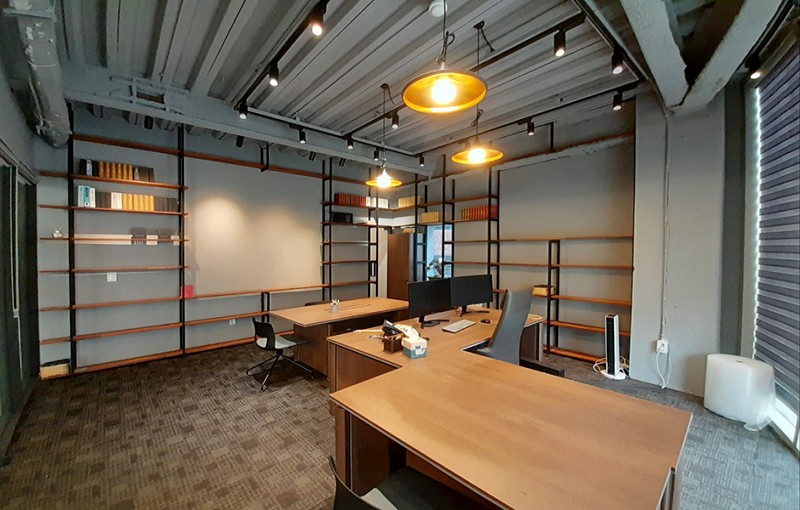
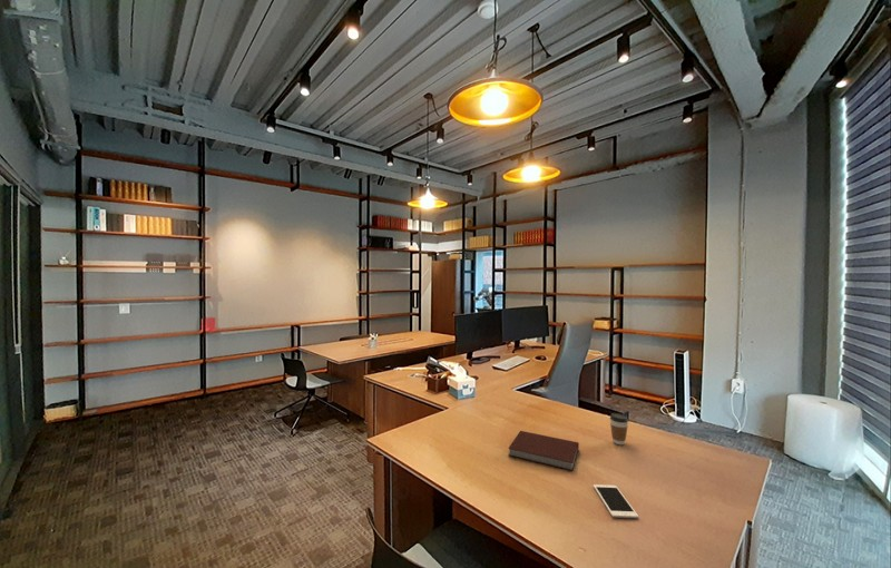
+ notebook (544, 448)
+ cell phone (614, 500)
+ coffee cup (618, 429)
